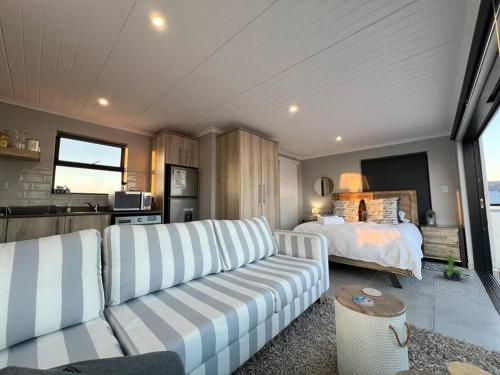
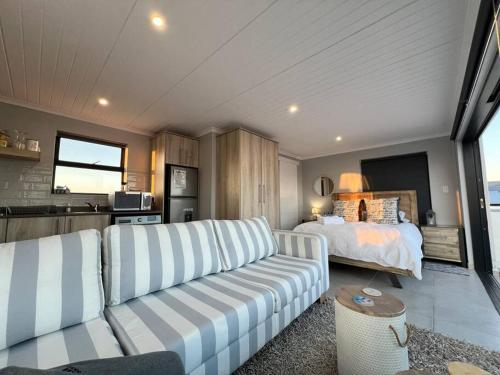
- potted plant (450, 266)
